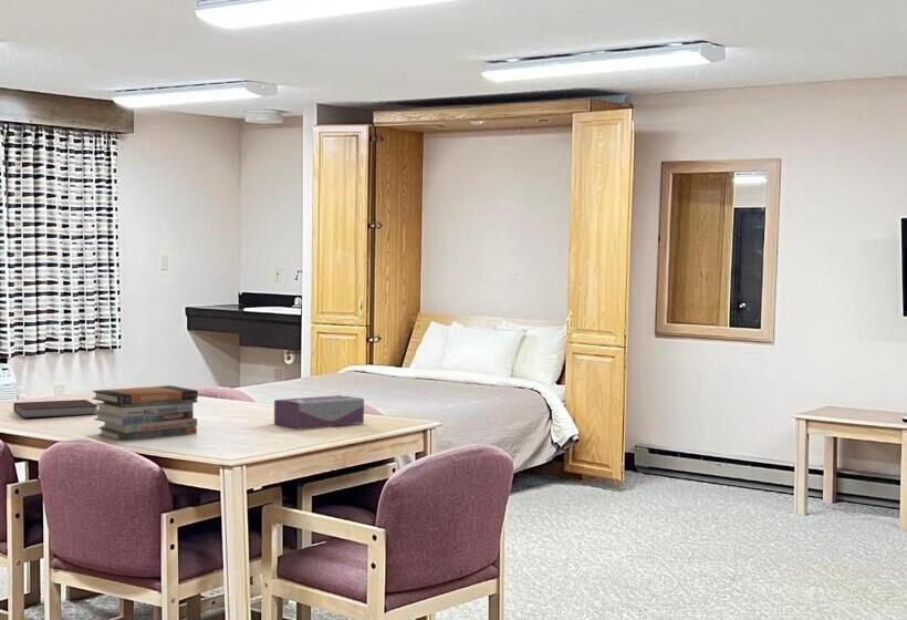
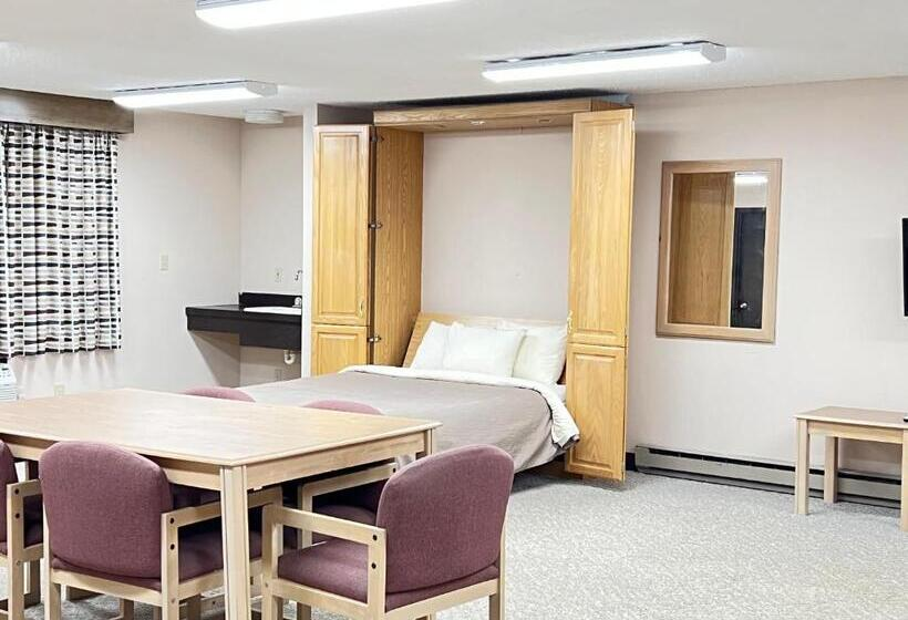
- notebook (55, 407)
- book stack (145, 412)
- tissue box (319, 411)
